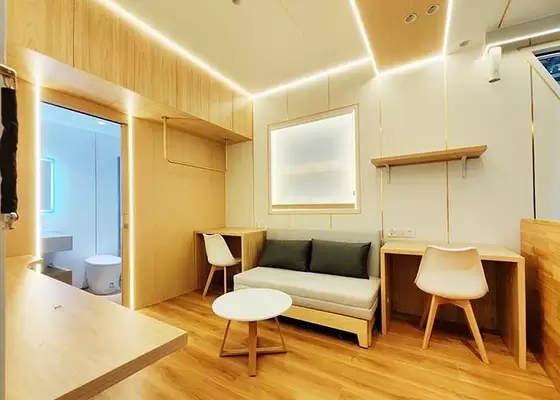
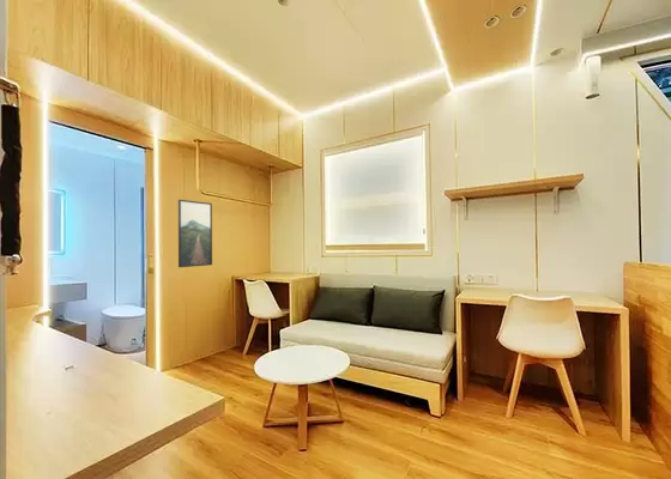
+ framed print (195, 234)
